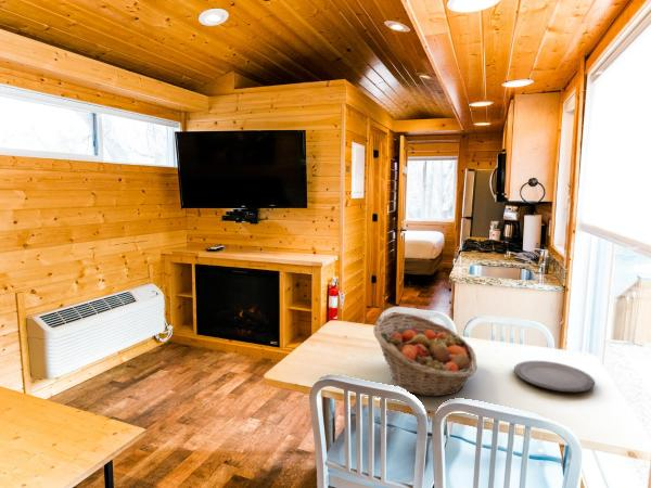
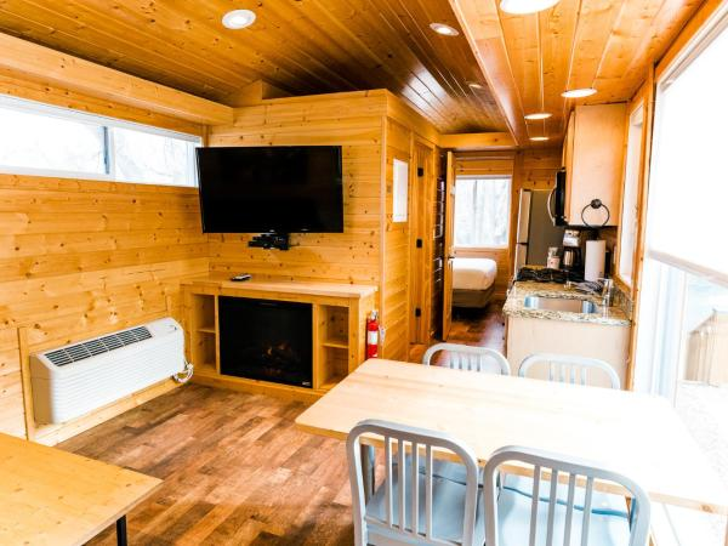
- fruit basket (424, 350)
- plate (552, 376)
